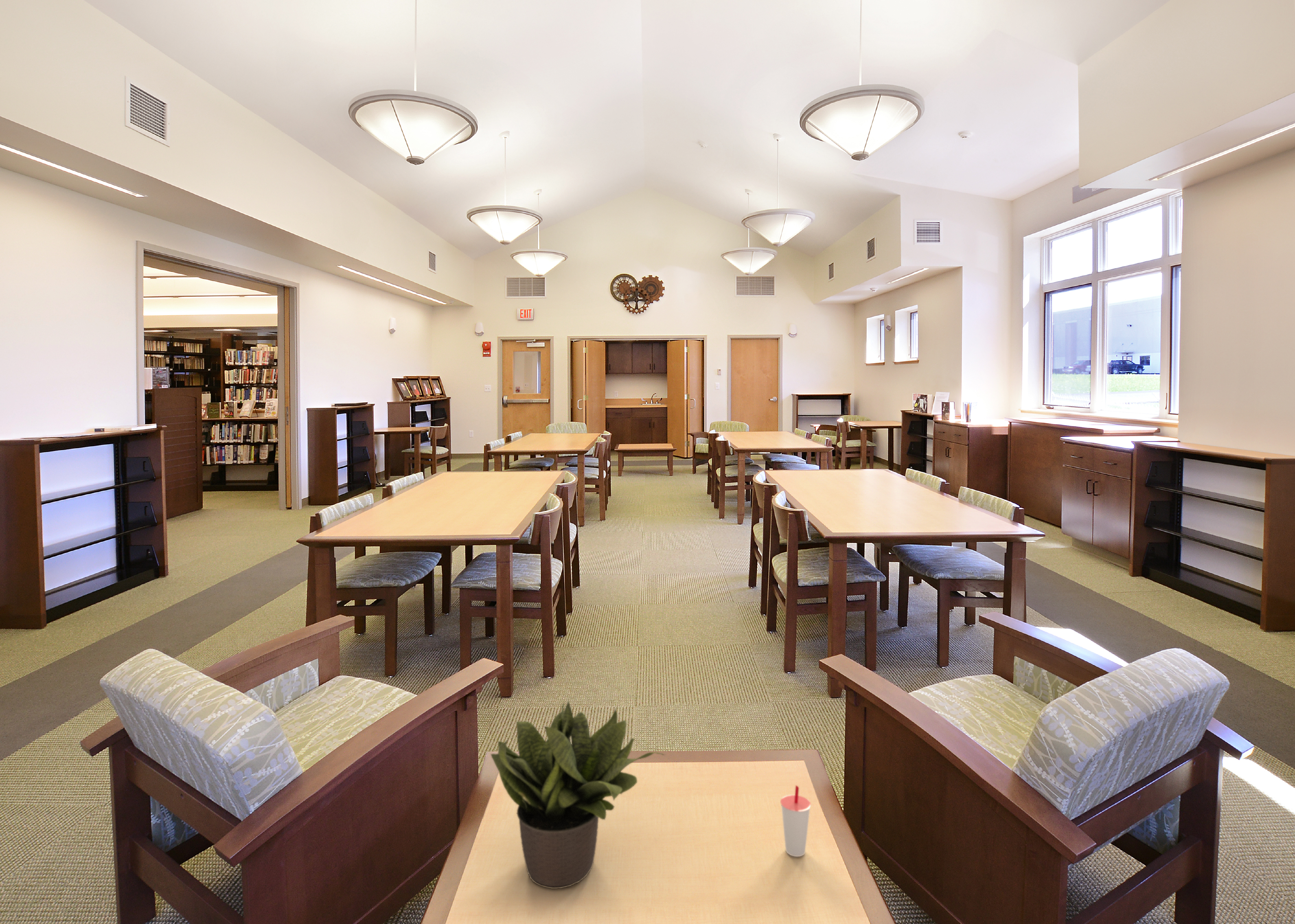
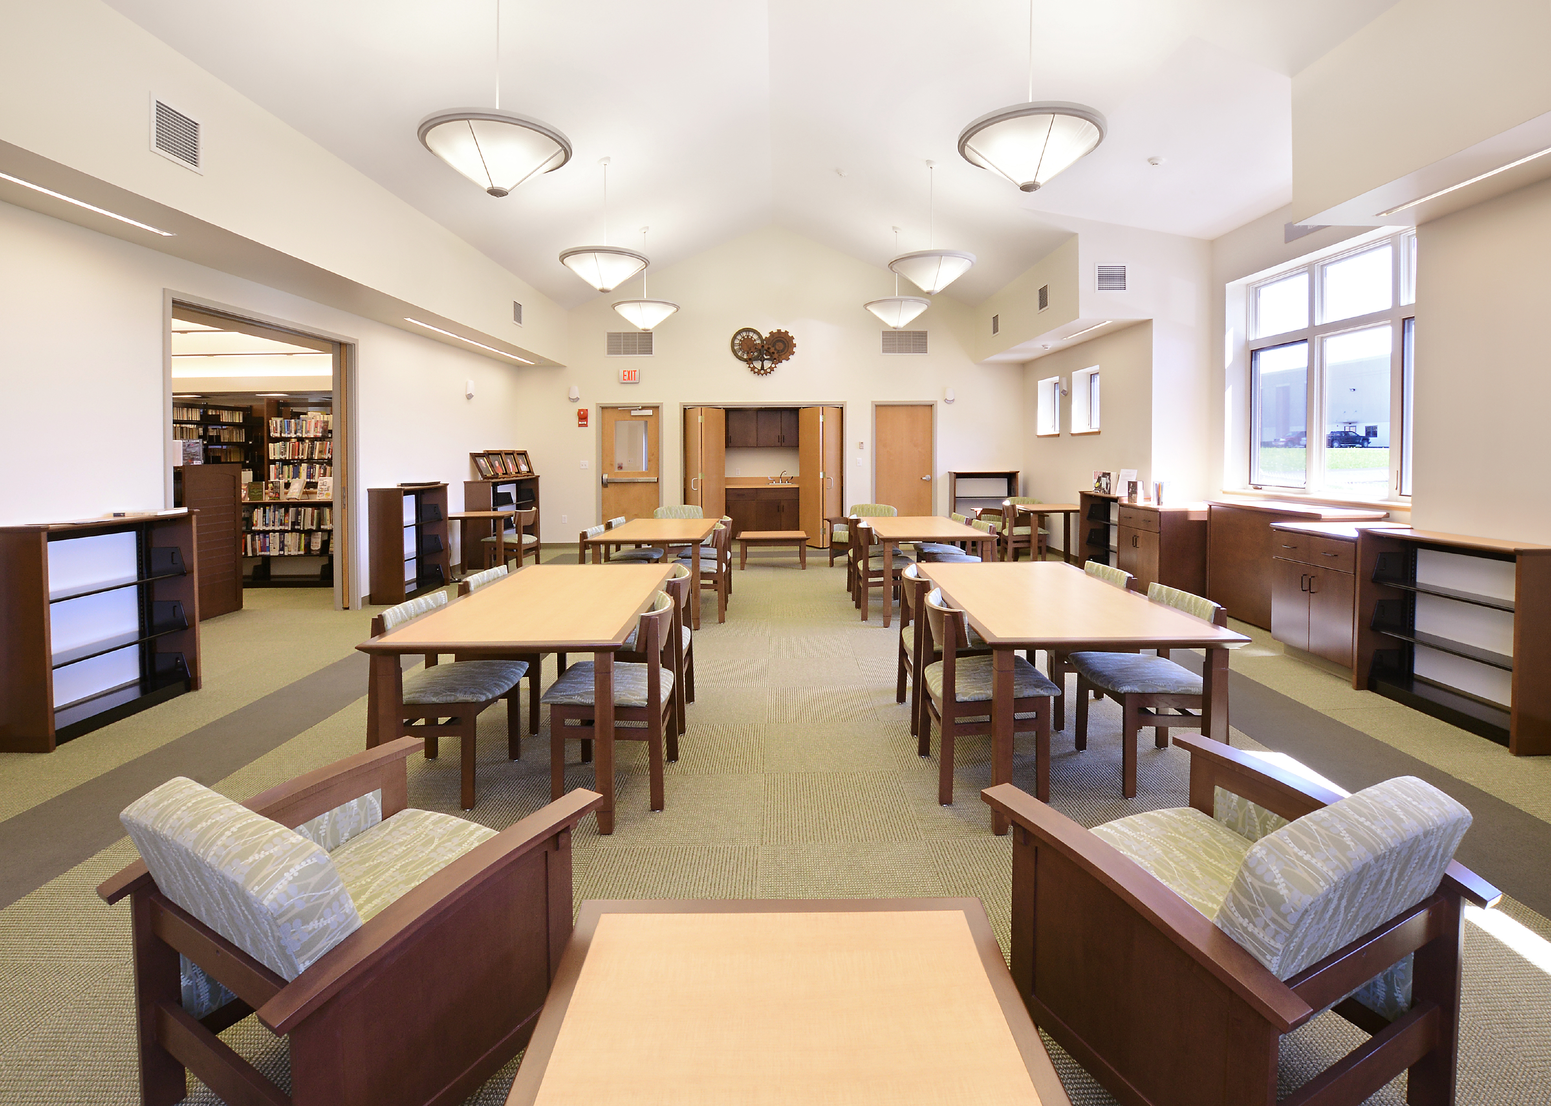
- potted plant (578, 788)
- cup (795, 818)
